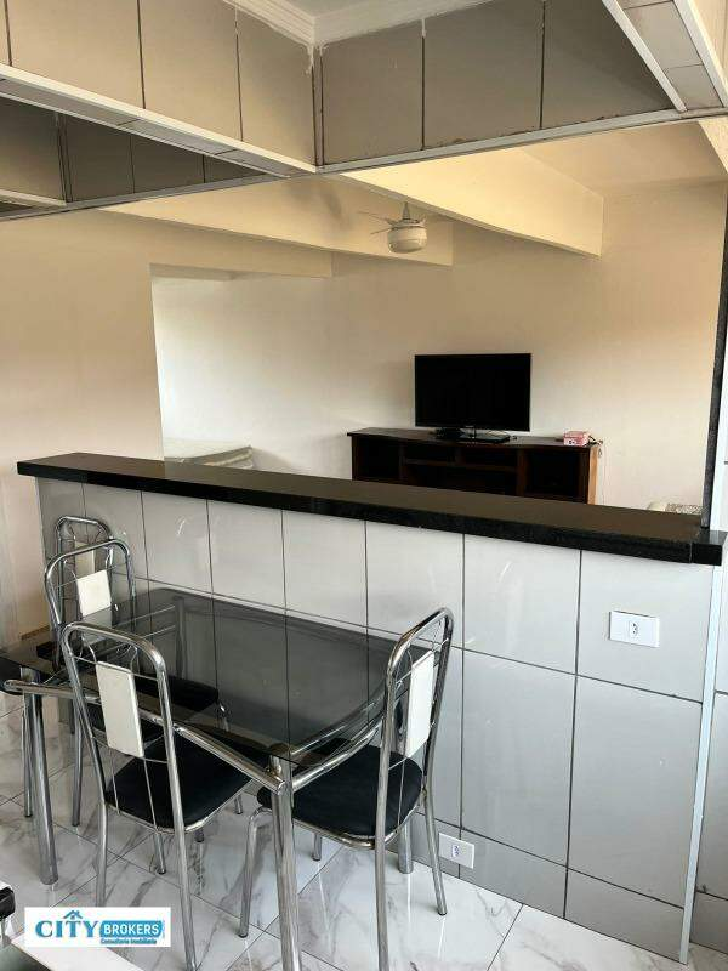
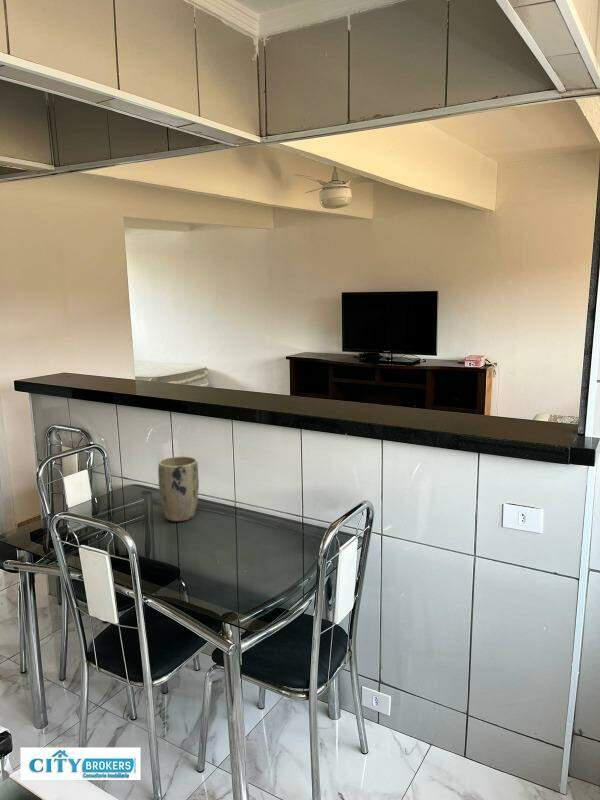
+ plant pot (179, 489)
